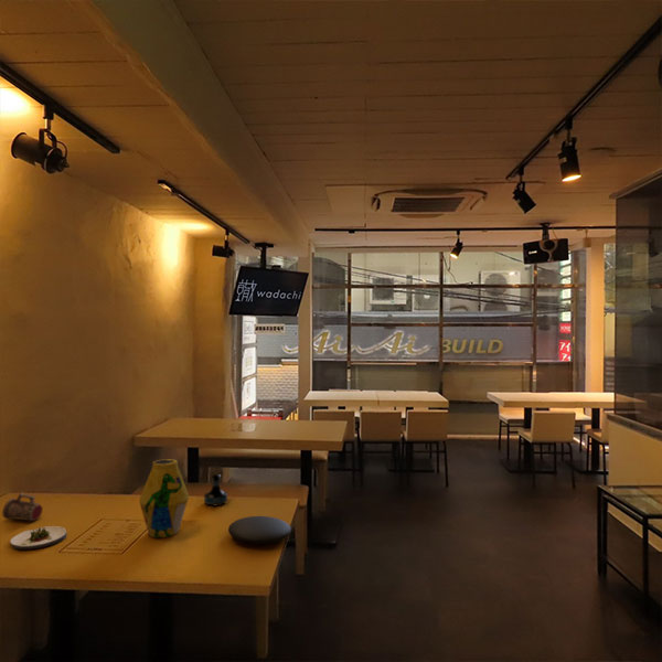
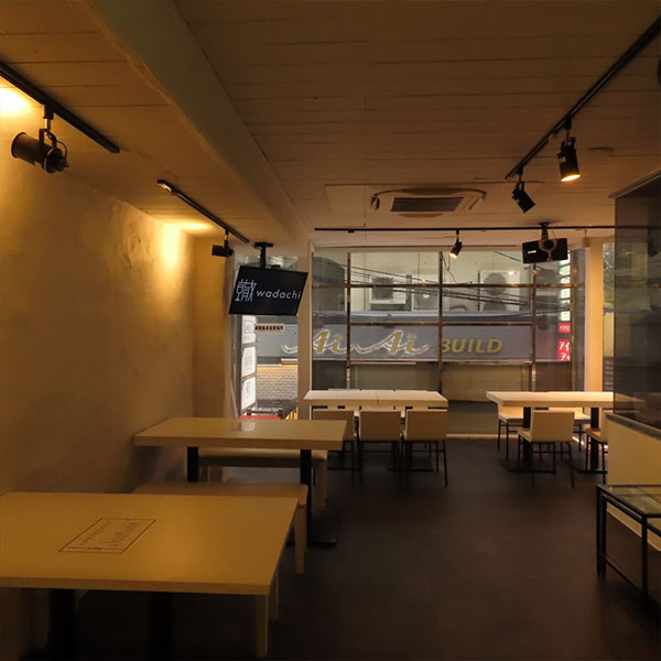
- salad plate (39, 534)
- tequila bottle (215, 488)
- plate (259, 528)
- vase (164, 496)
- beer mug (23, 505)
